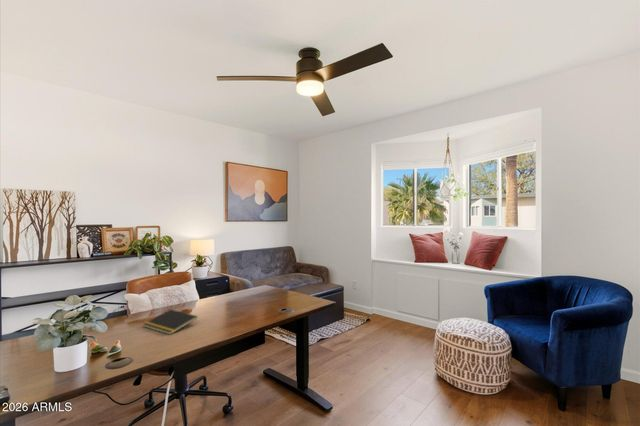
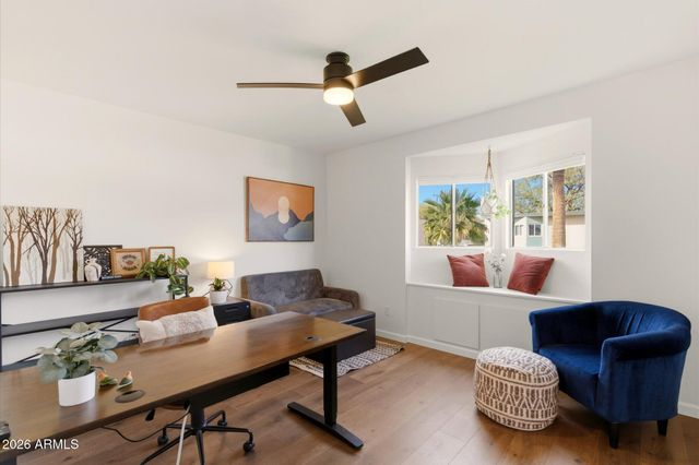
- notepad (170, 321)
